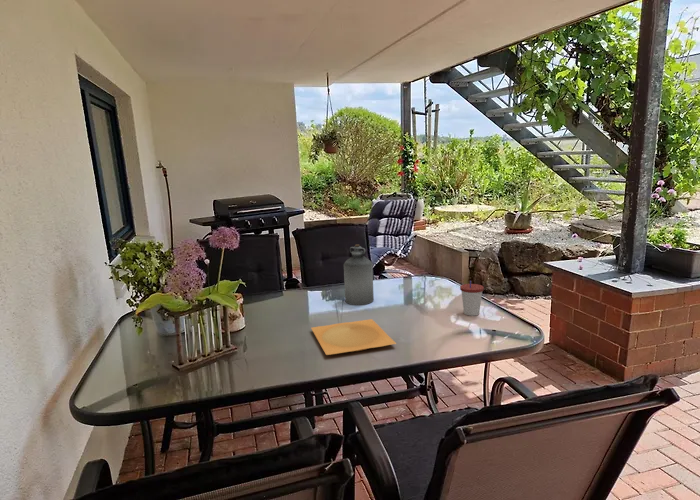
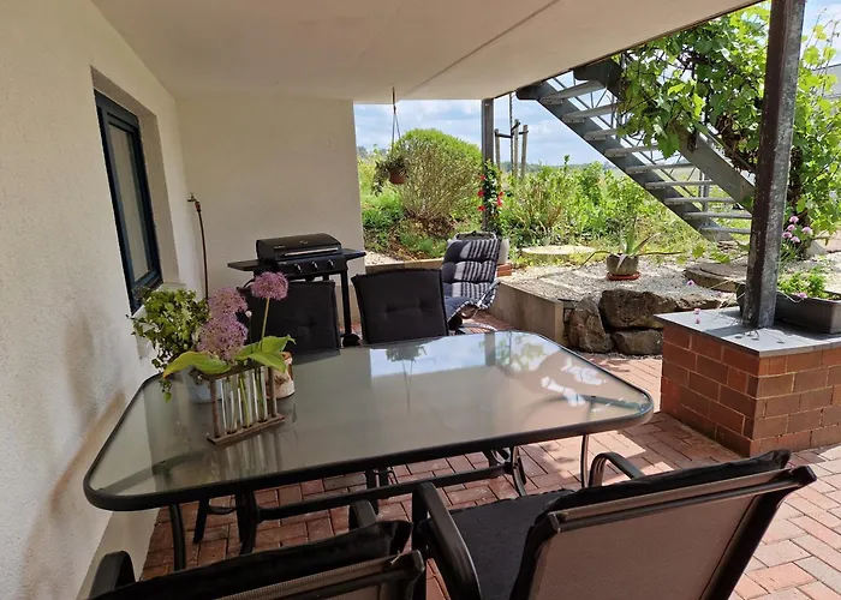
- cup (471, 296)
- plate (351, 333)
- bottle (358, 273)
